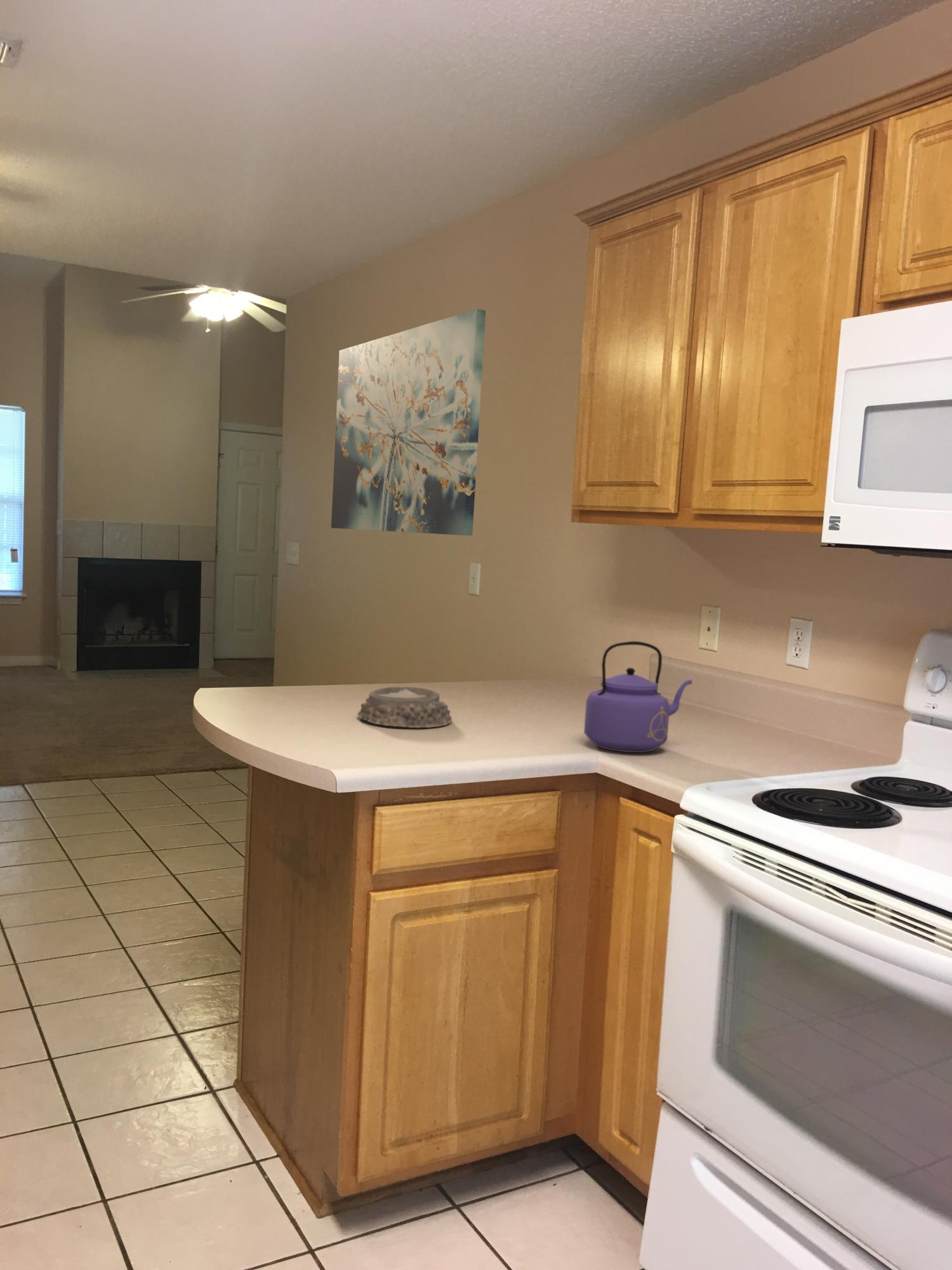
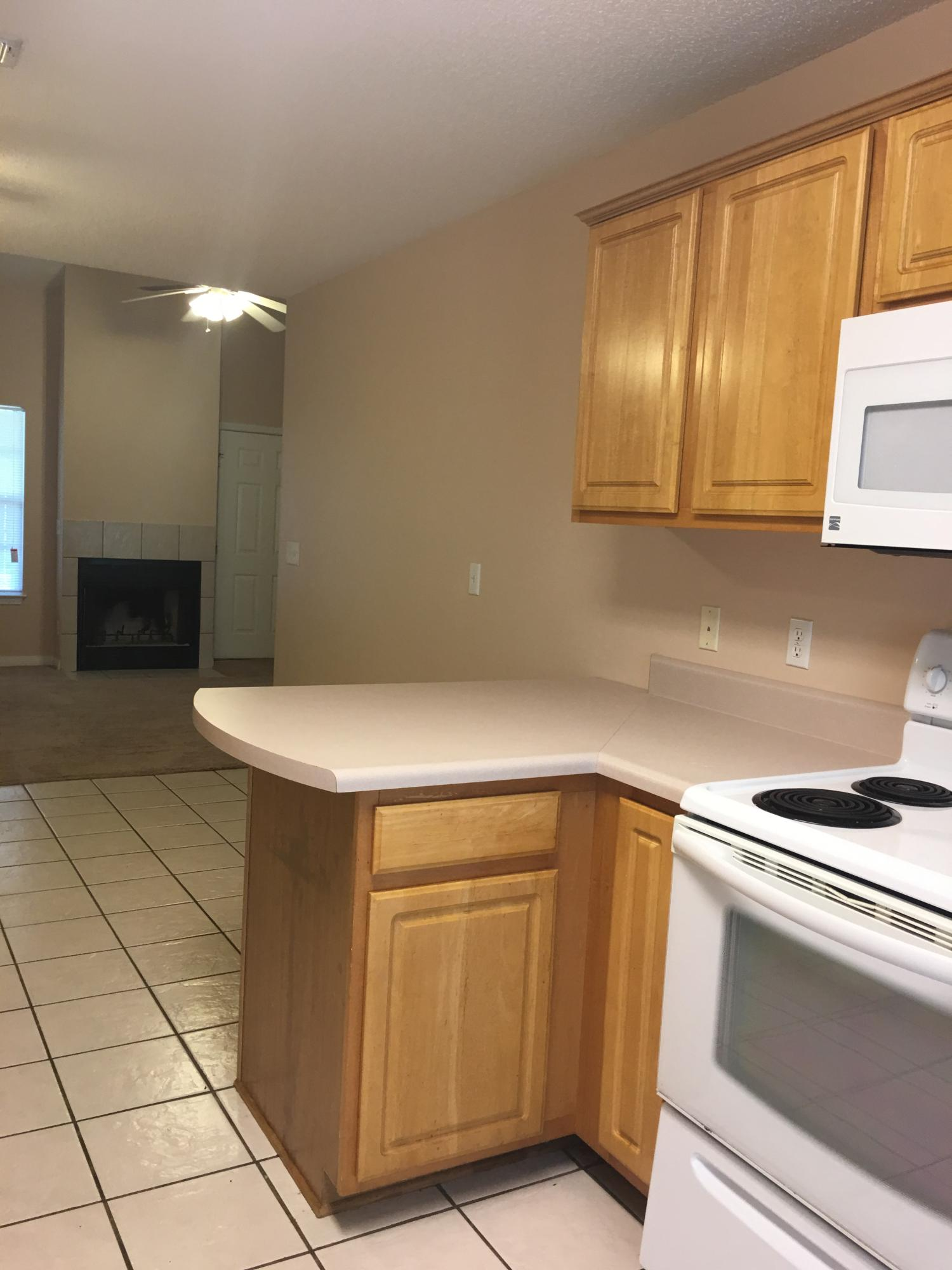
- kettle (642, 694)
- wall art (399, 432)
- mortar (405, 705)
